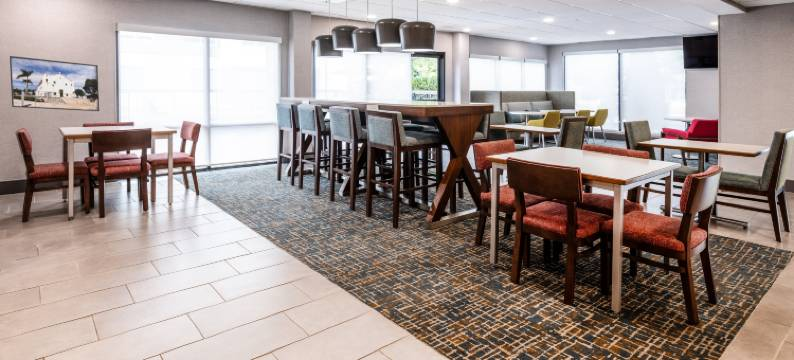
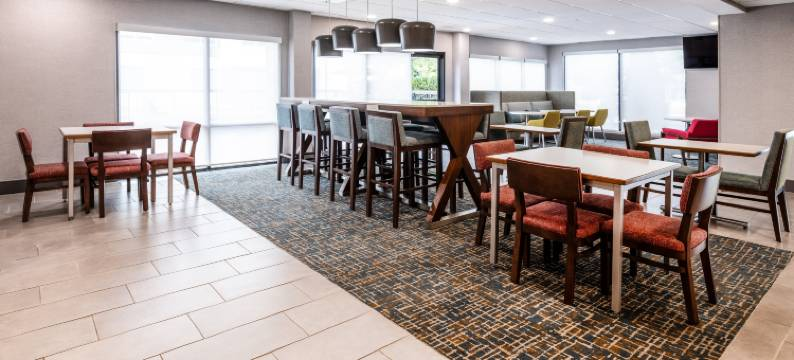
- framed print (57, 85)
